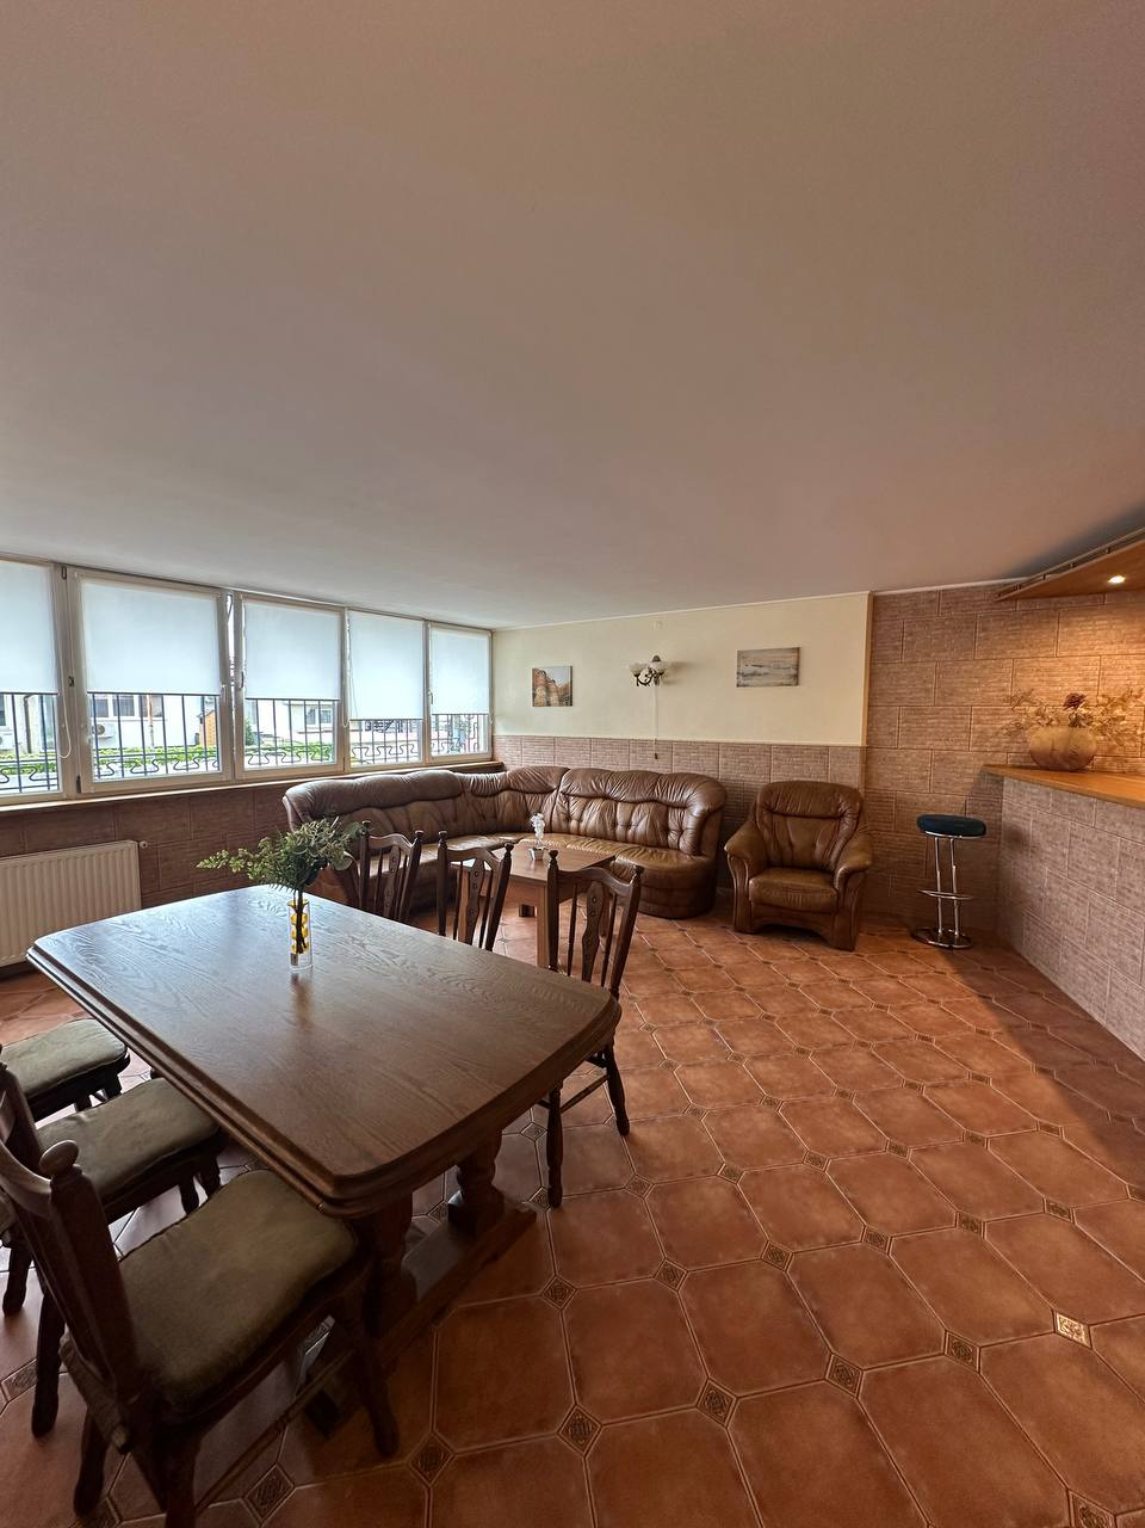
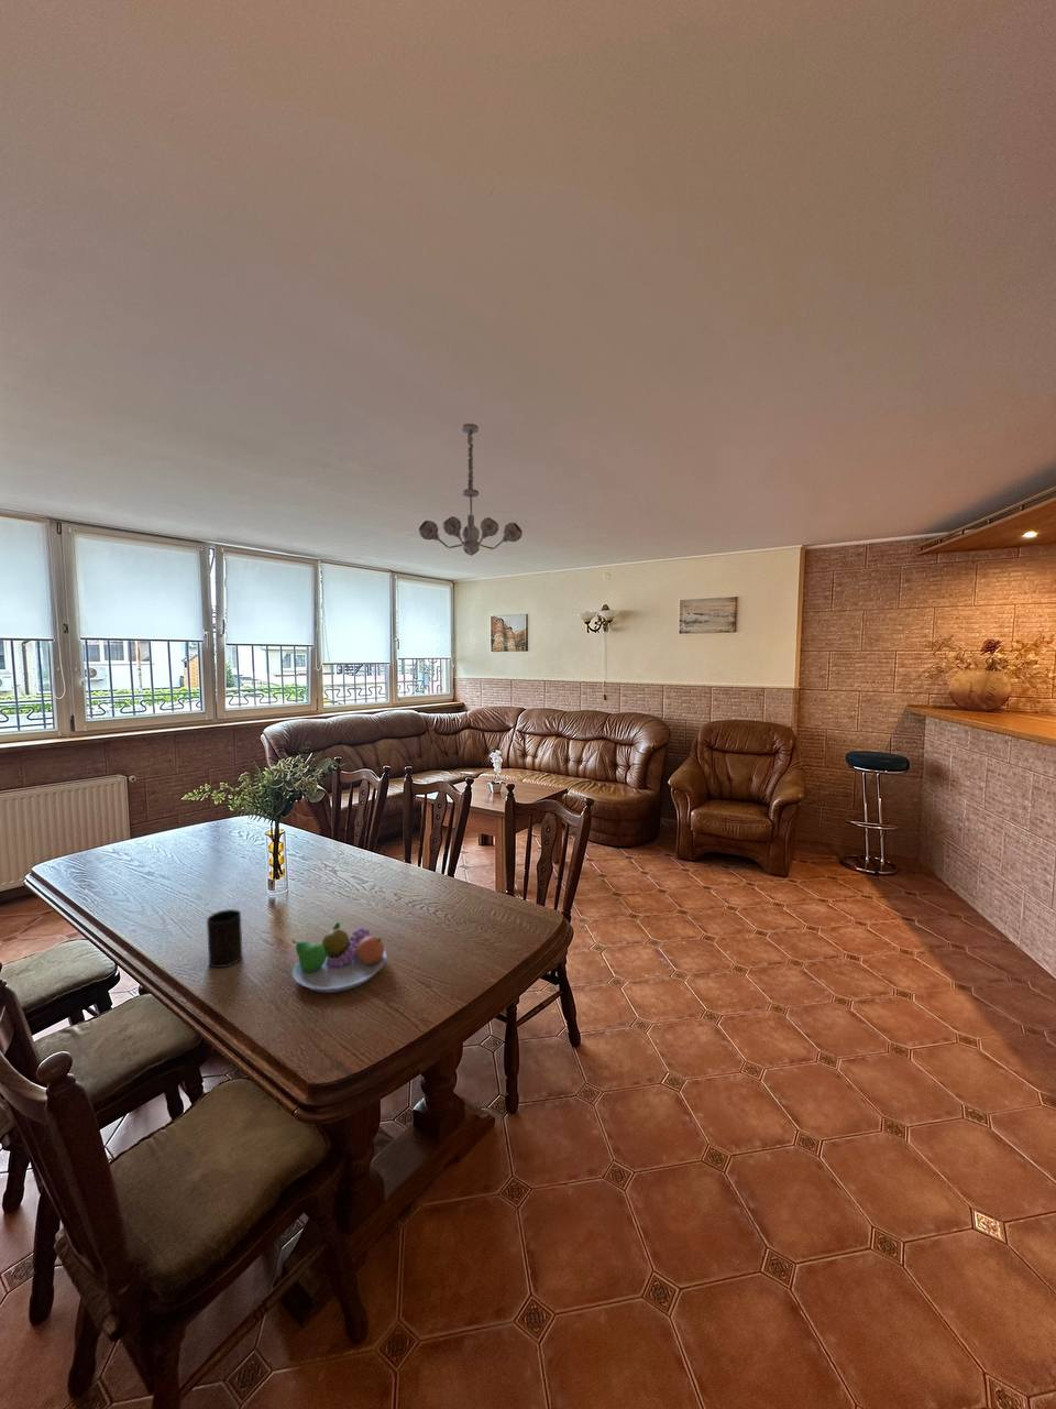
+ cup (224, 937)
+ chandelier (469, 493)
+ fruit bowl (337, 952)
